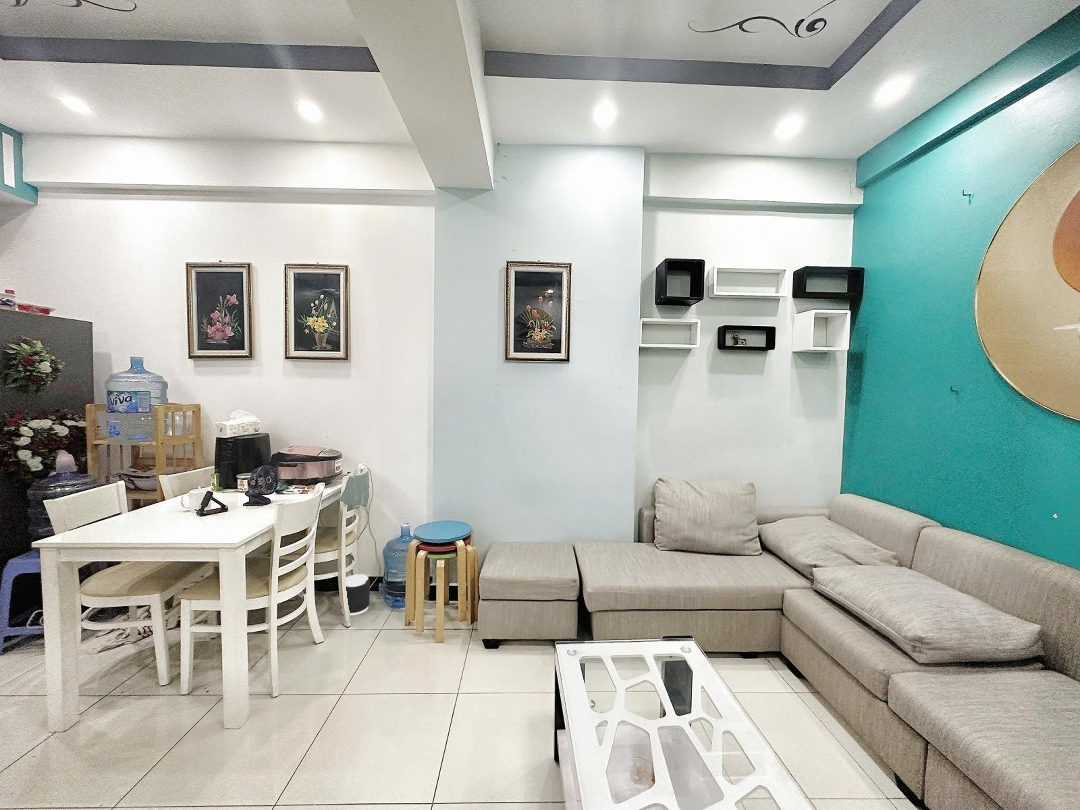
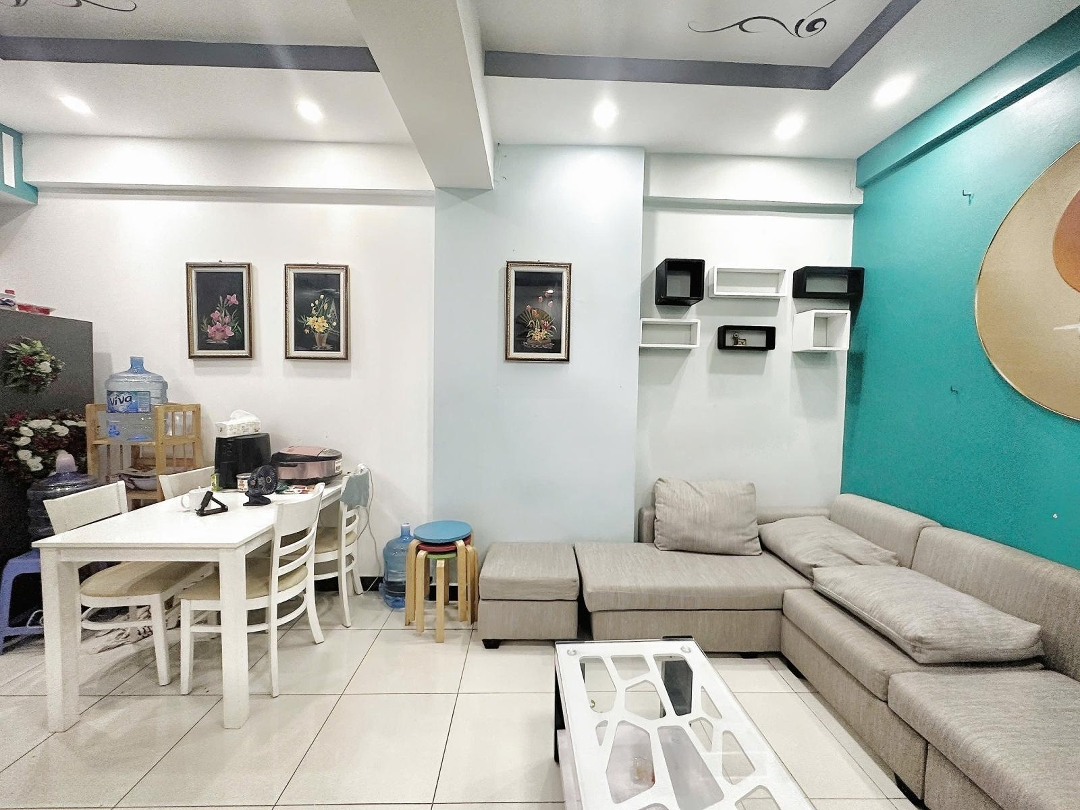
- speaker (355, 594)
